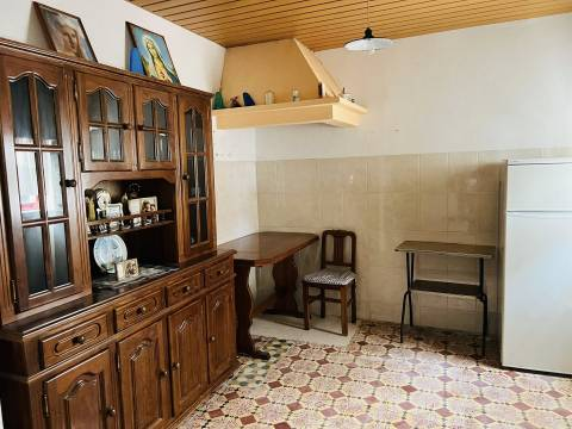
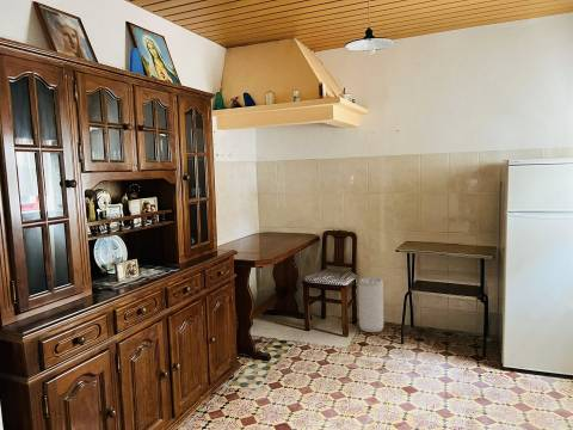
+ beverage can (370, 303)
